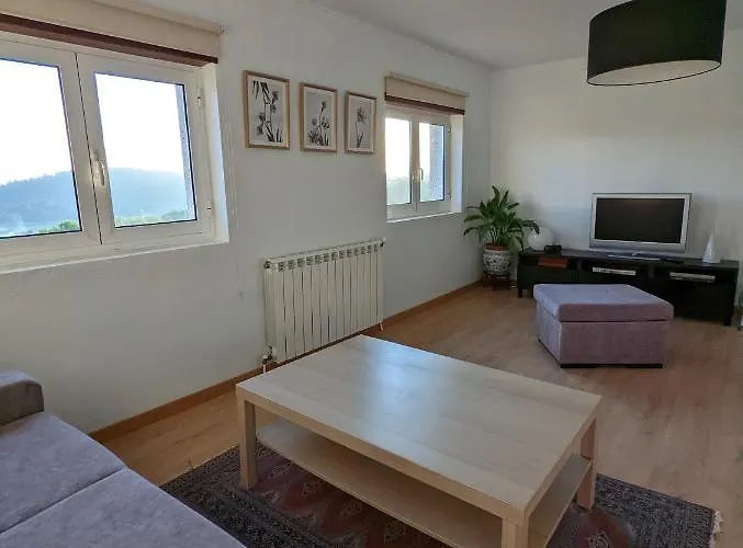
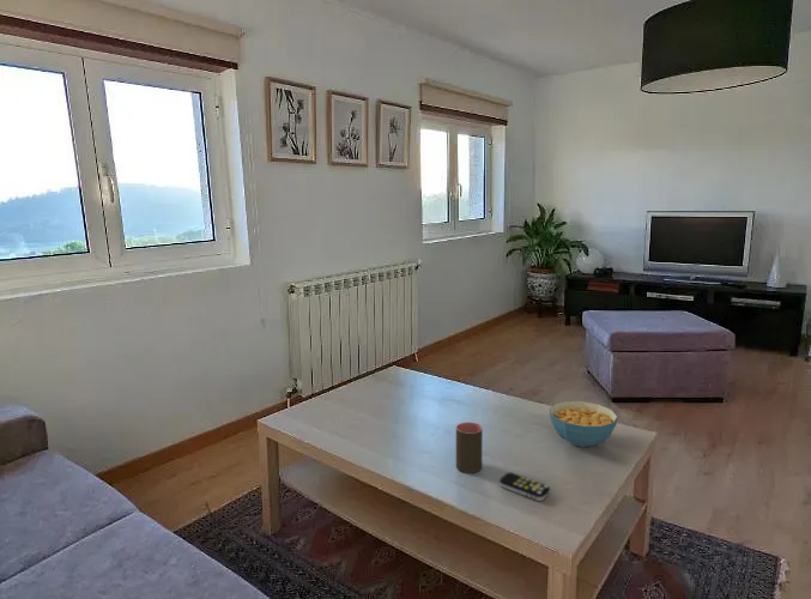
+ cup (468, 447)
+ remote control (523, 485)
+ cereal bowl (582, 428)
